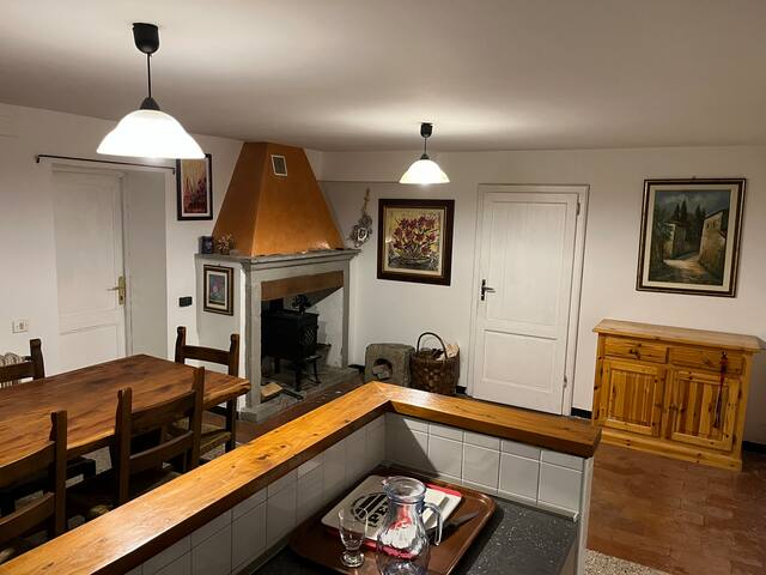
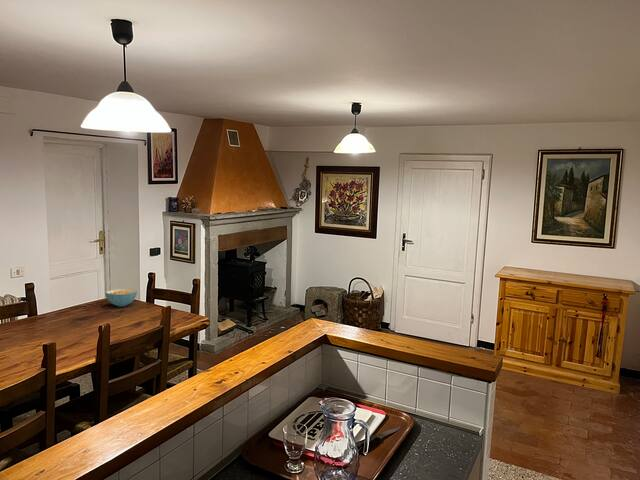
+ cereal bowl (121, 298)
